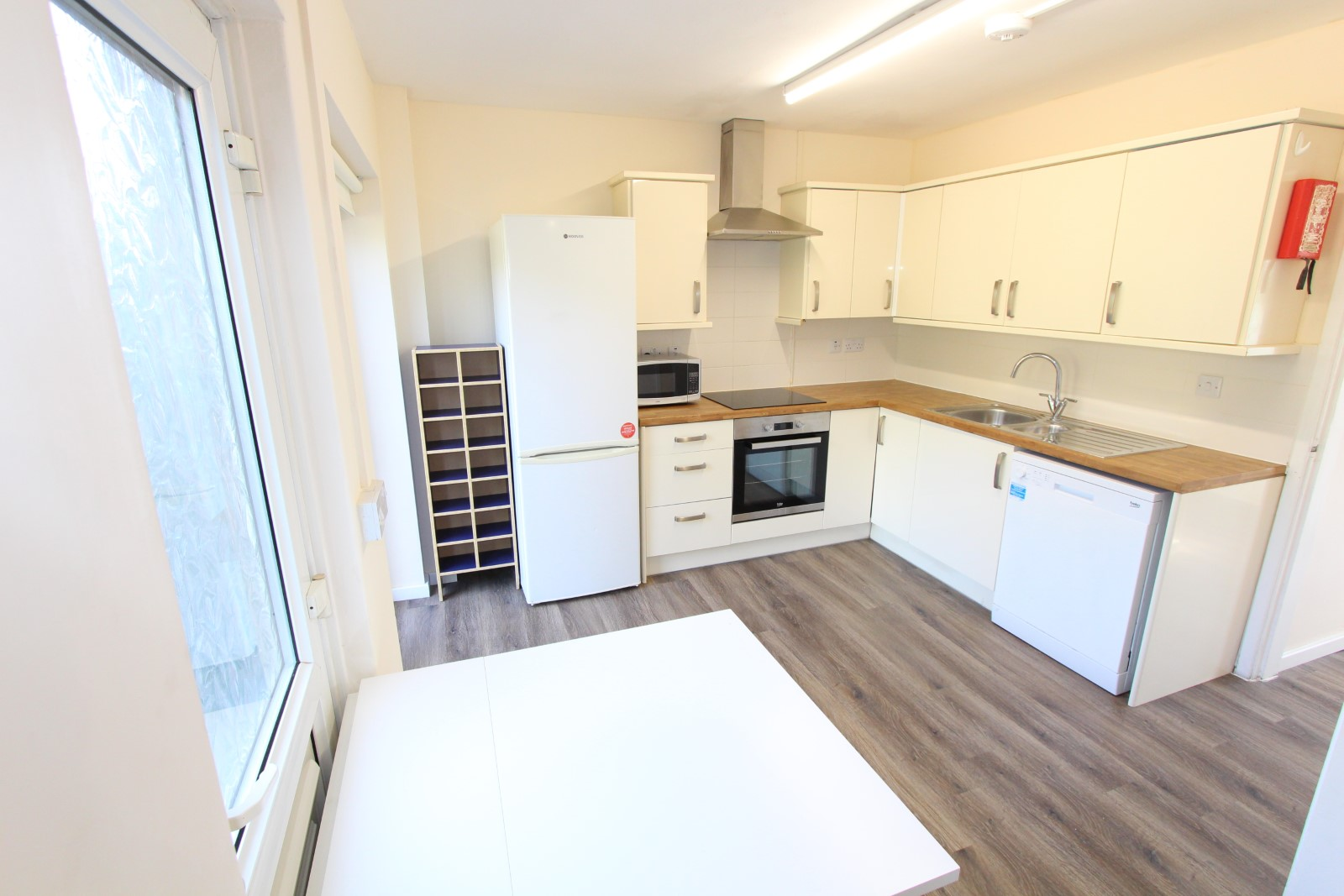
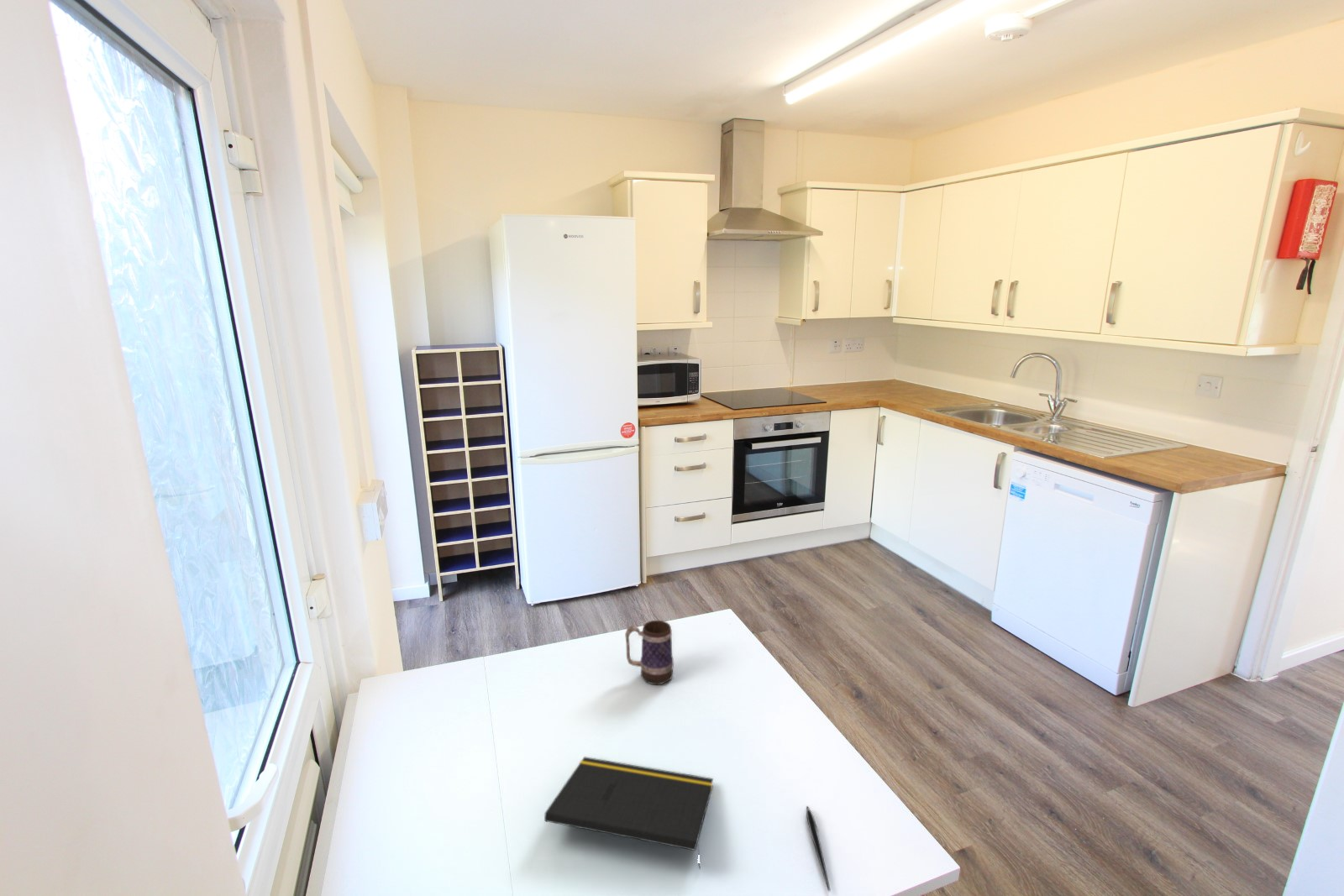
+ pen (816, 845)
+ notepad (633, 799)
+ mug (649, 651)
